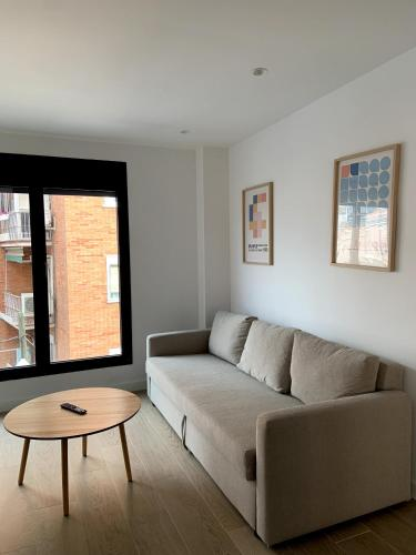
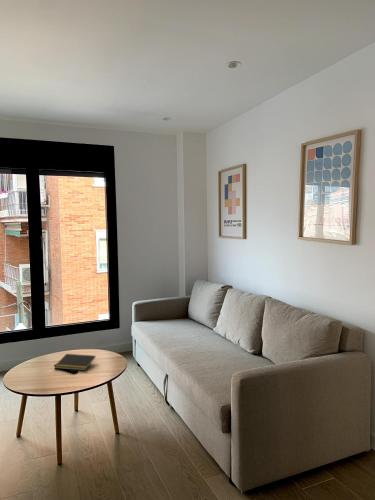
+ notepad (75, 361)
